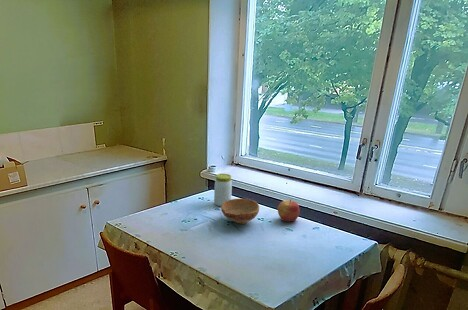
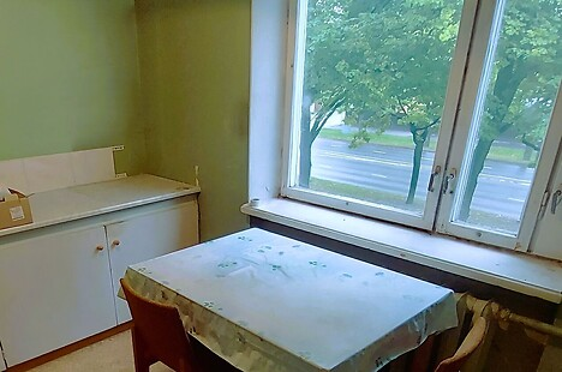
- jar (223, 189)
- bowl (239, 212)
- apple (288, 209)
